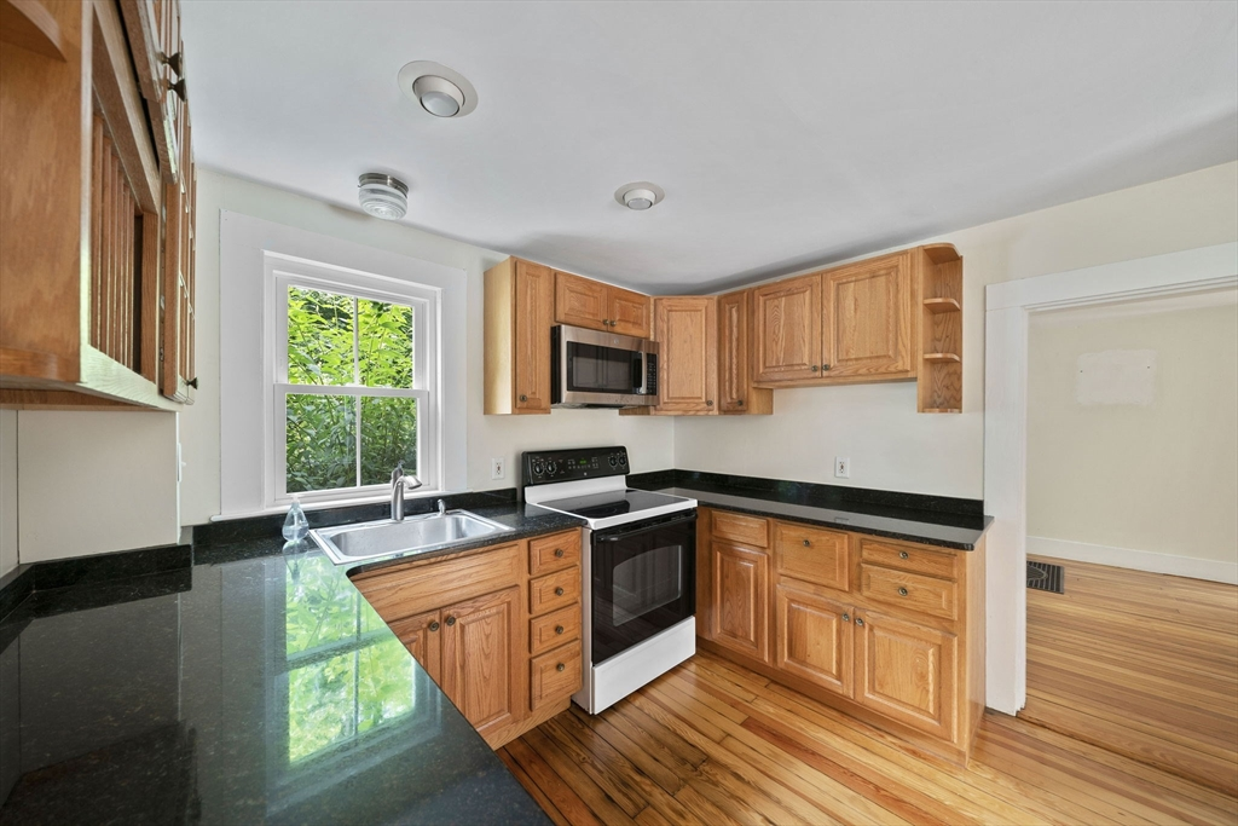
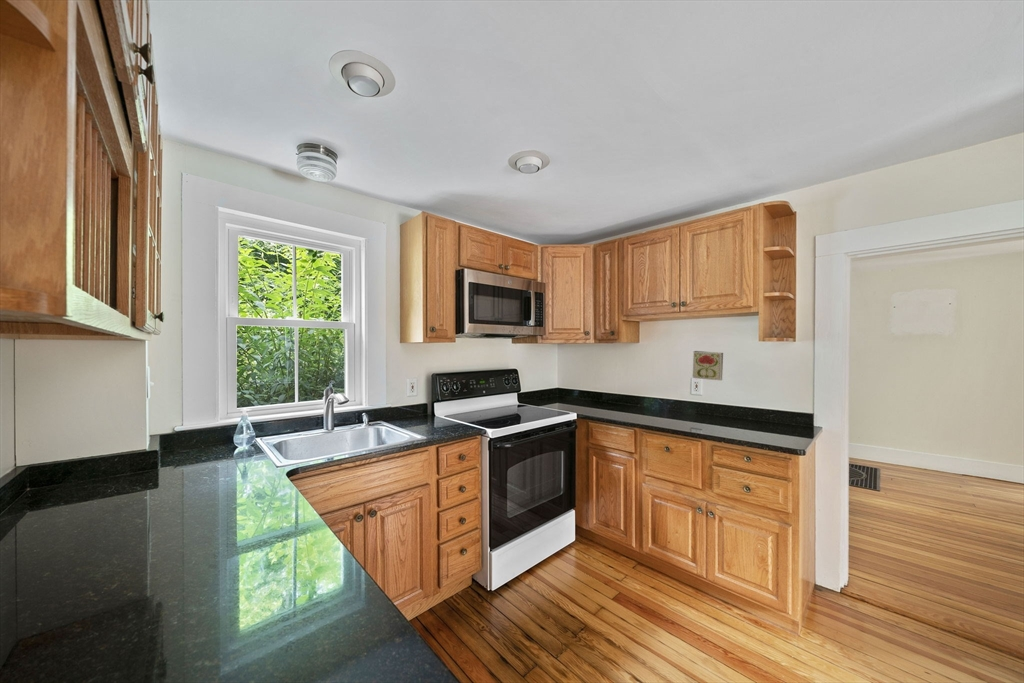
+ decorative tile (707, 365)
